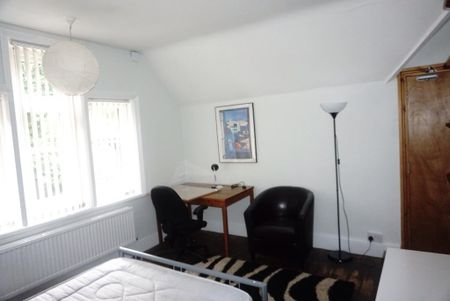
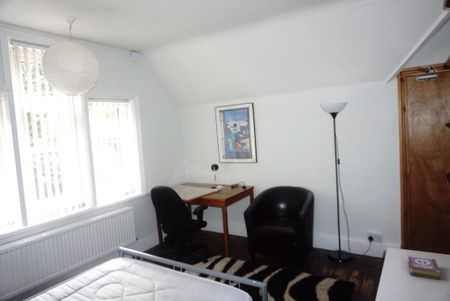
+ book (423, 266)
